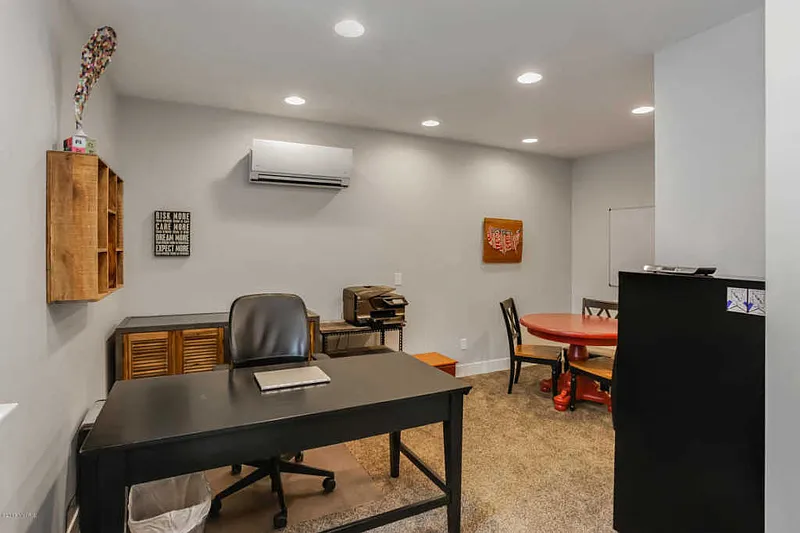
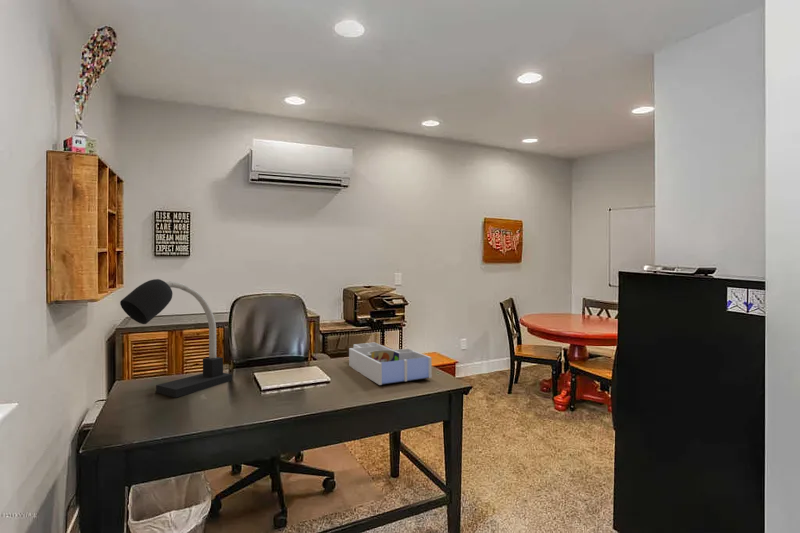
+ desk lamp (157, 314)
+ desk organizer (384, 360)
